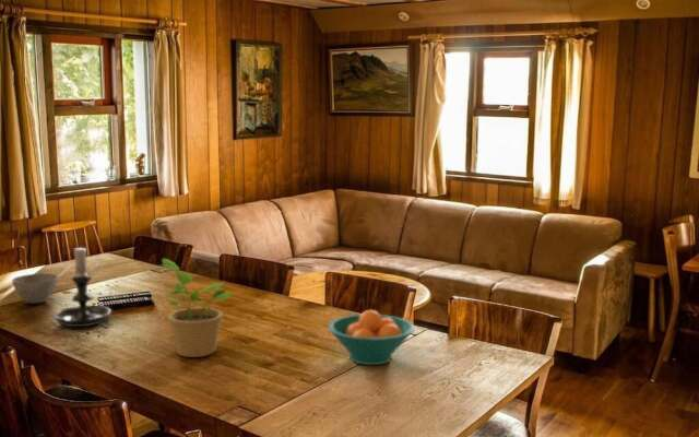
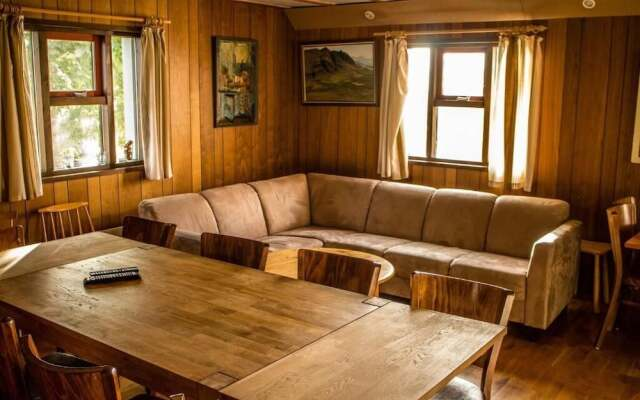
- fruit bowl (370, 334)
- potted plant (197, 305)
- bowl (35, 290)
- candle holder (80, 282)
